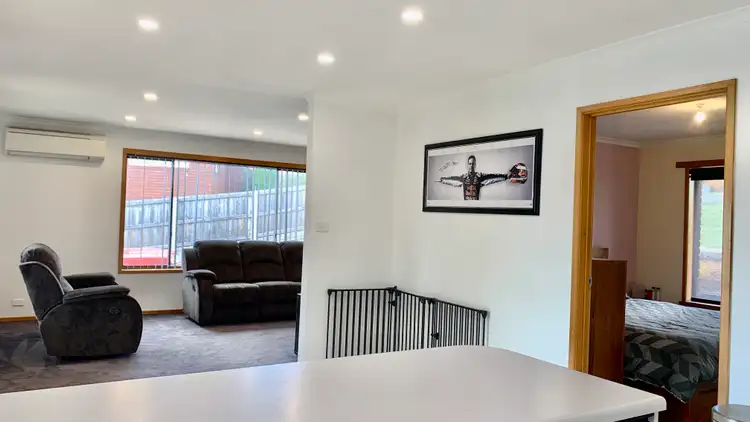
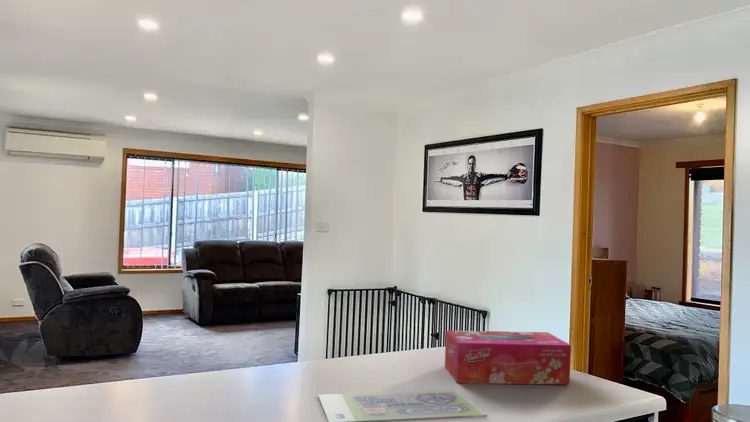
+ tissue box (505, 356)
+ cash (399, 405)
